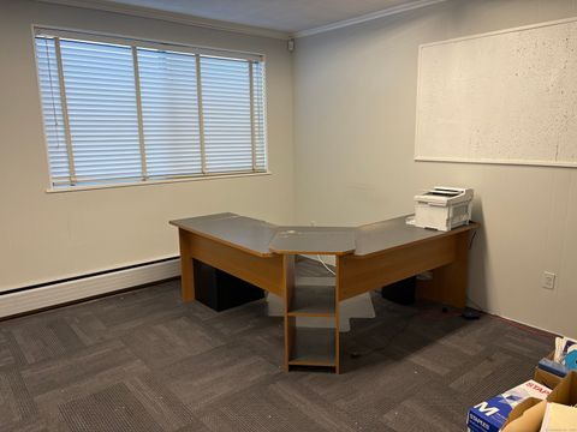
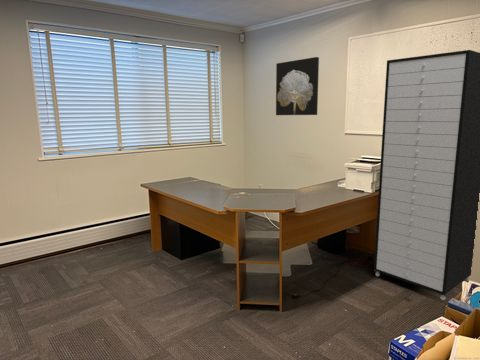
+ storage cabinet (429, 175)
+ wall art (296, 88)
